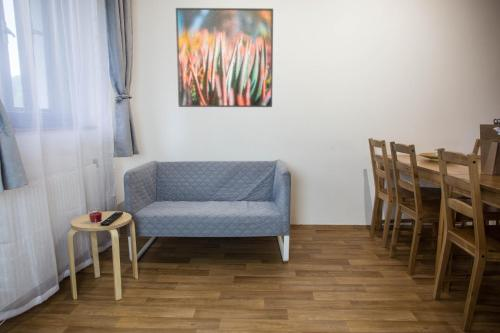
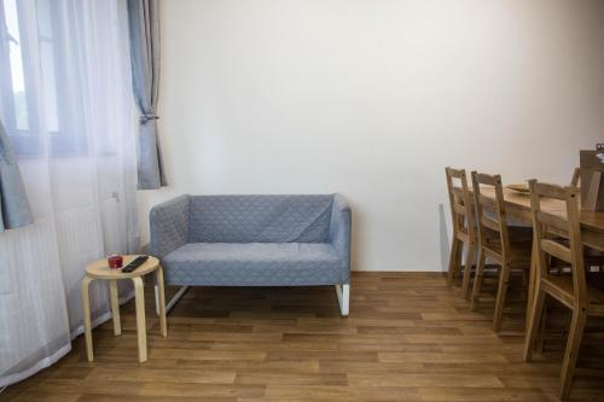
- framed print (225, 58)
